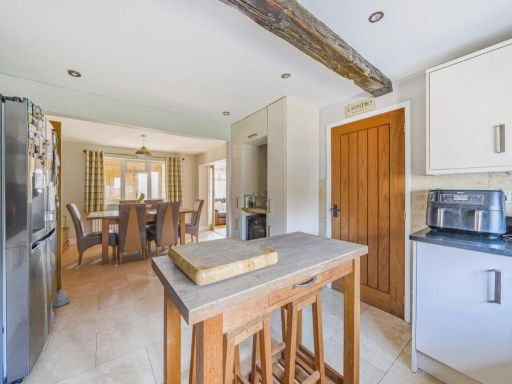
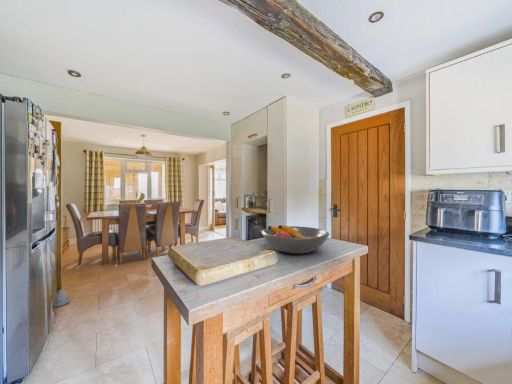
+ fruit bowl (294, 238)
